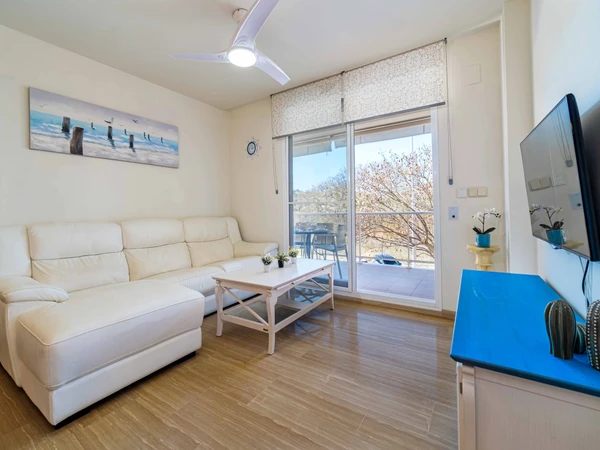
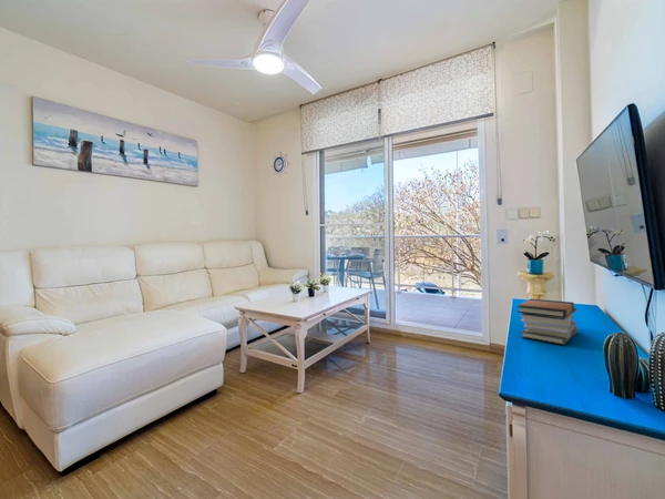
+ book stack (548, 319)
